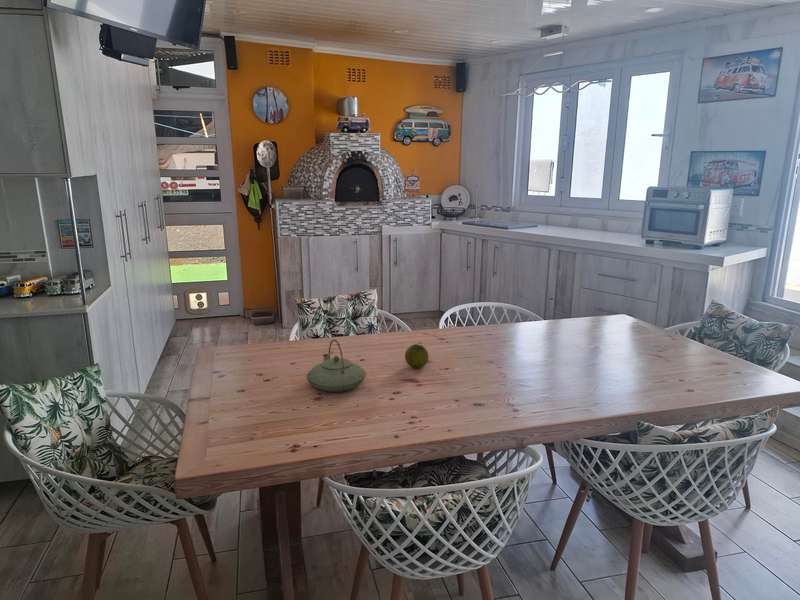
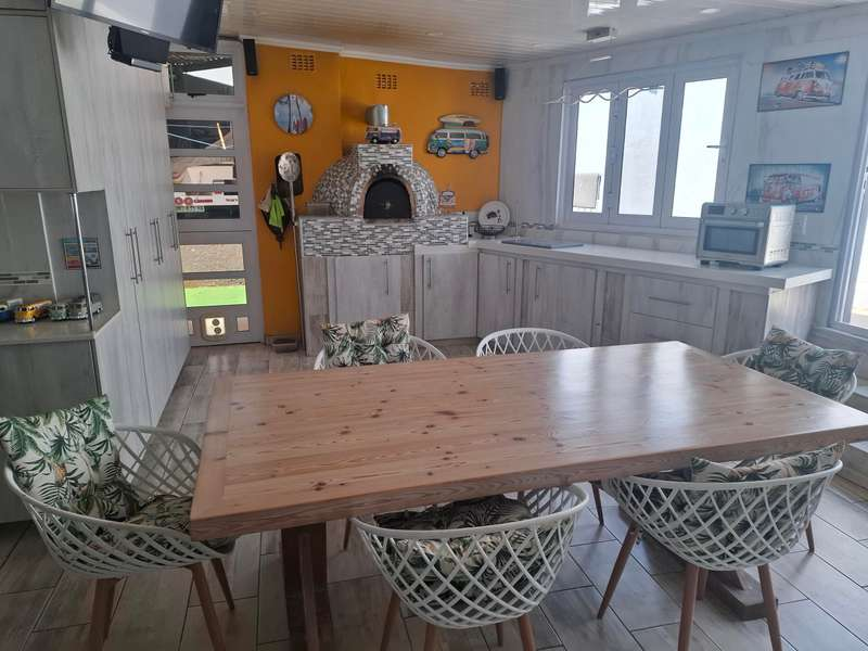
- teapot (334, 361)
- fruit (416, 356)
